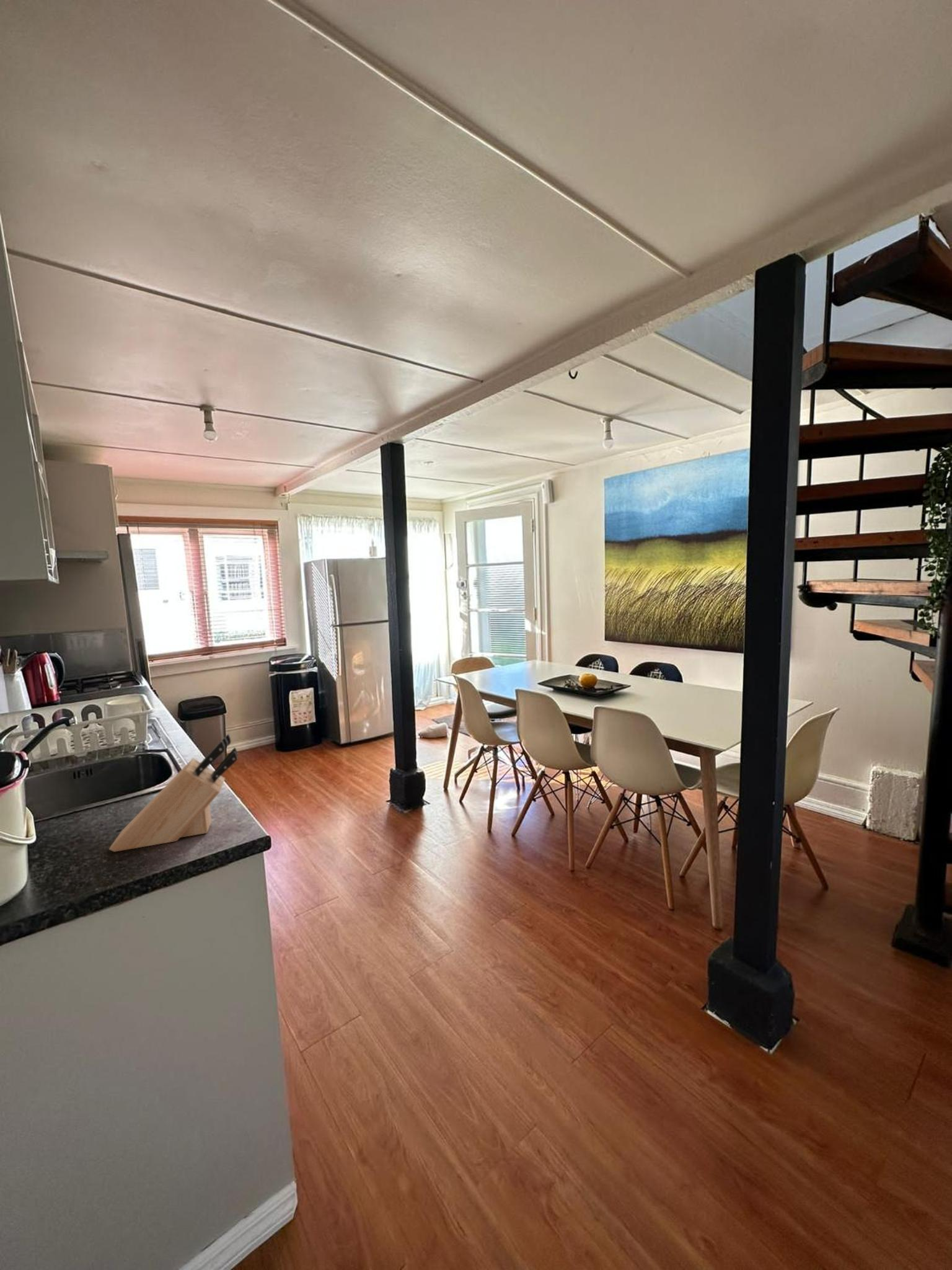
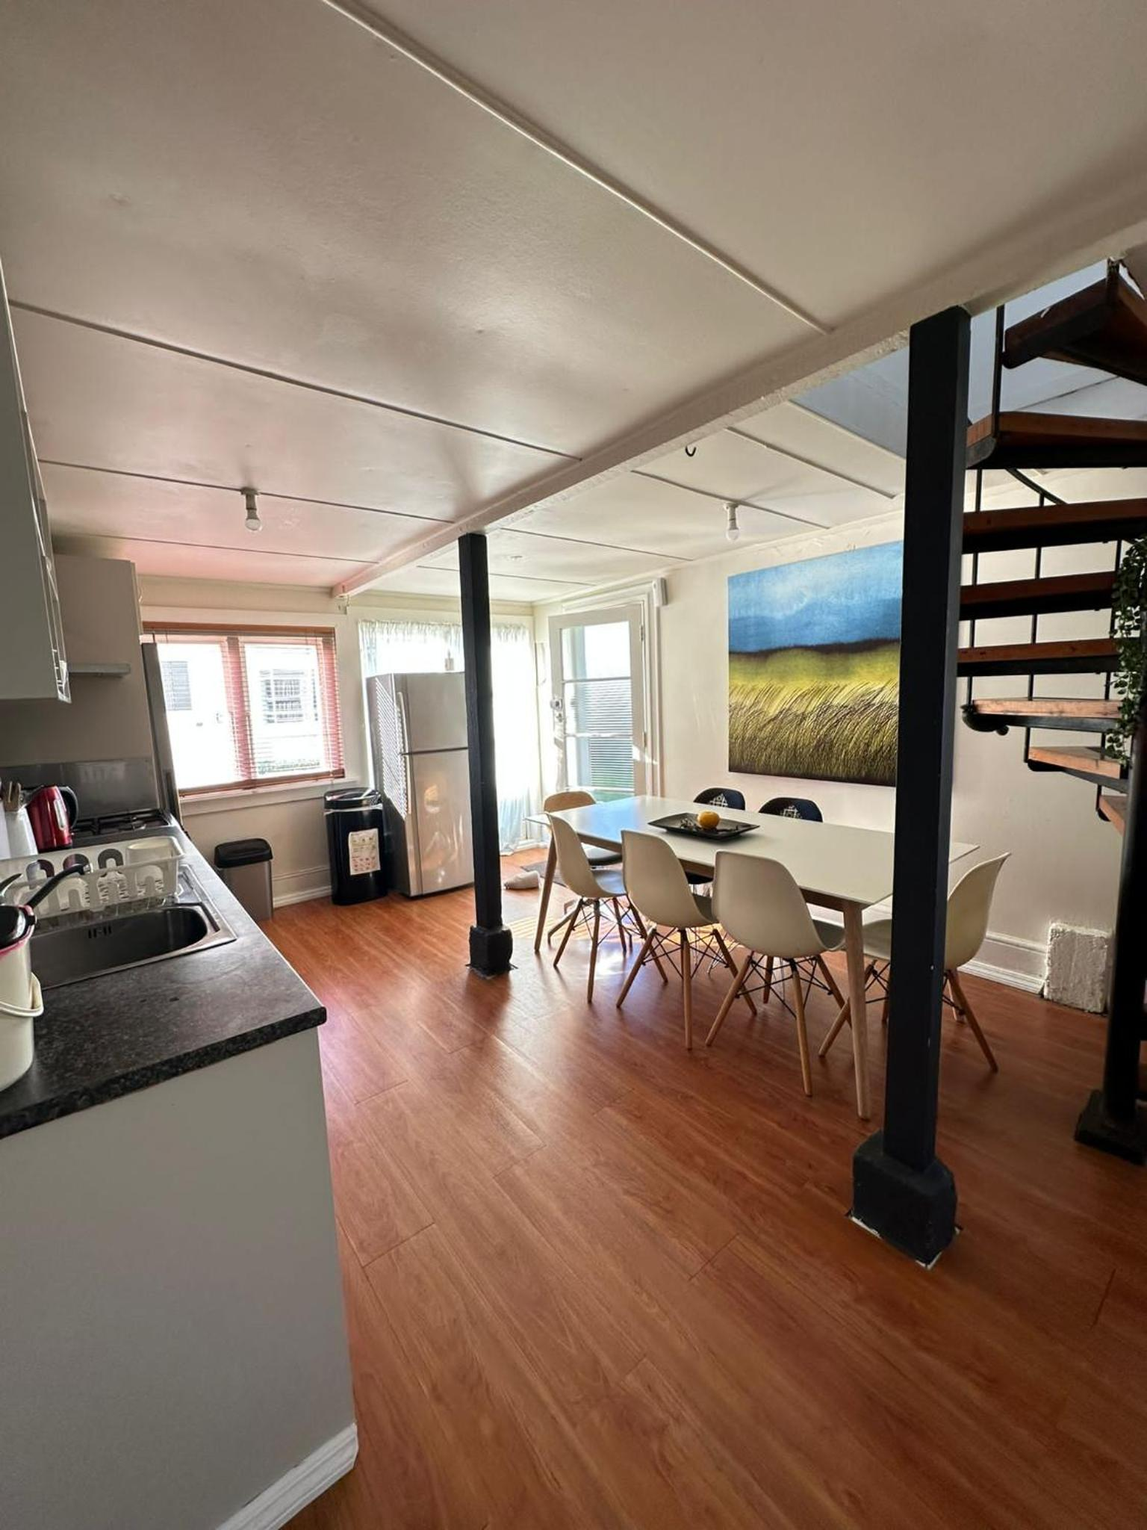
- knife block (177, 788)
